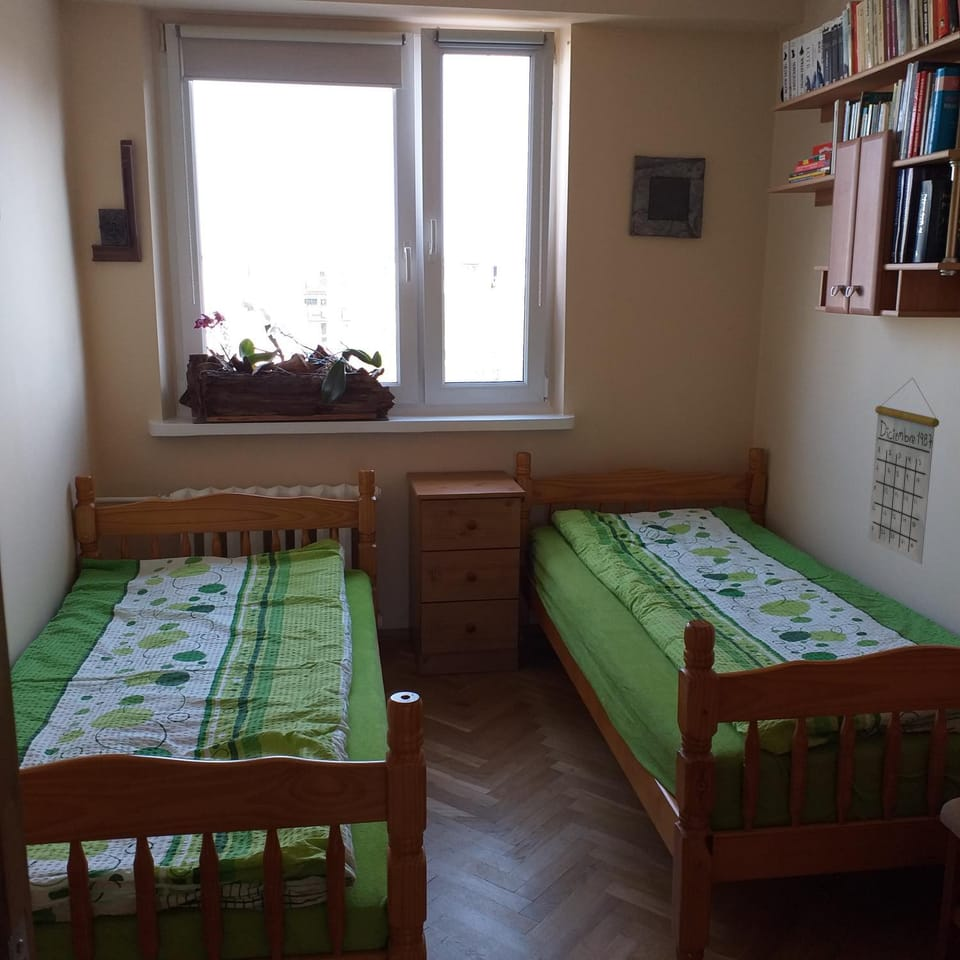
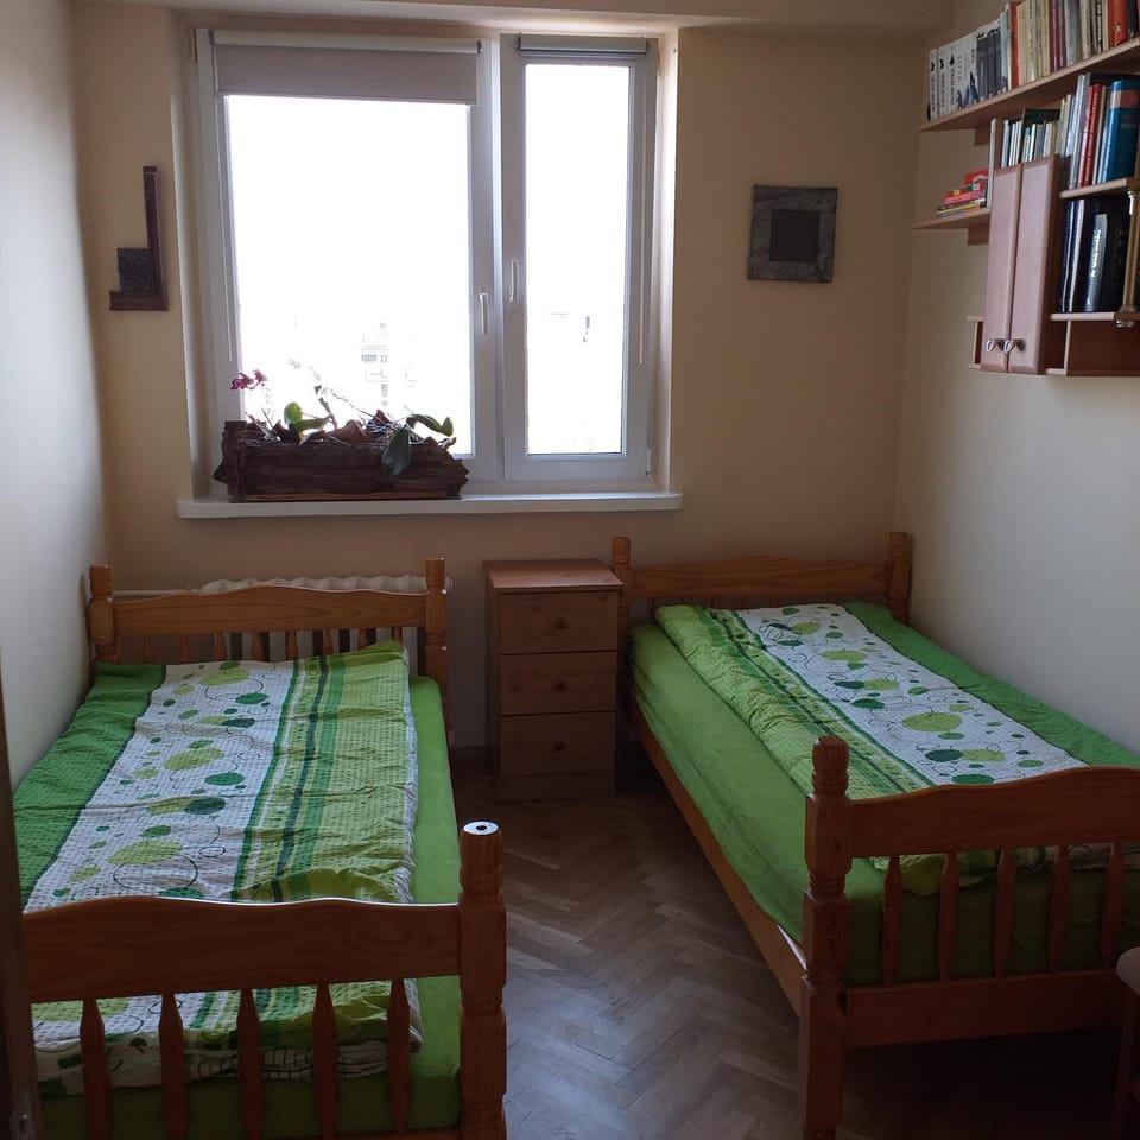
- calendar (901, 465)
